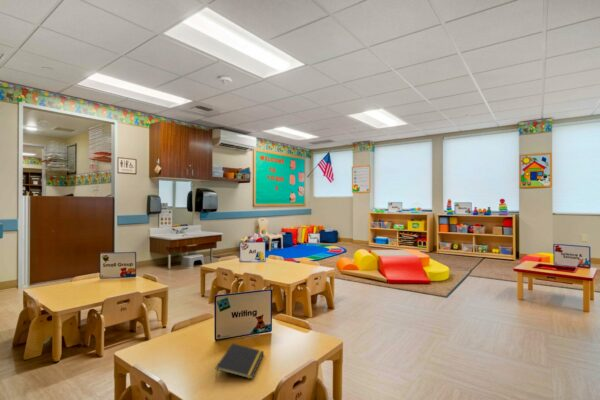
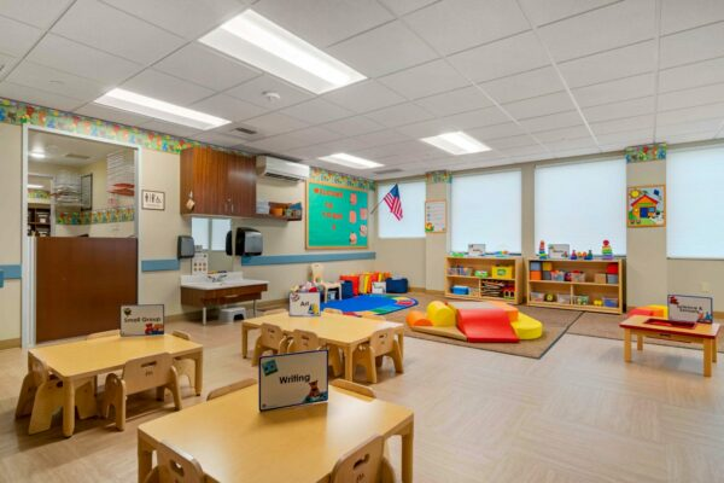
- notepad (241, 359)
